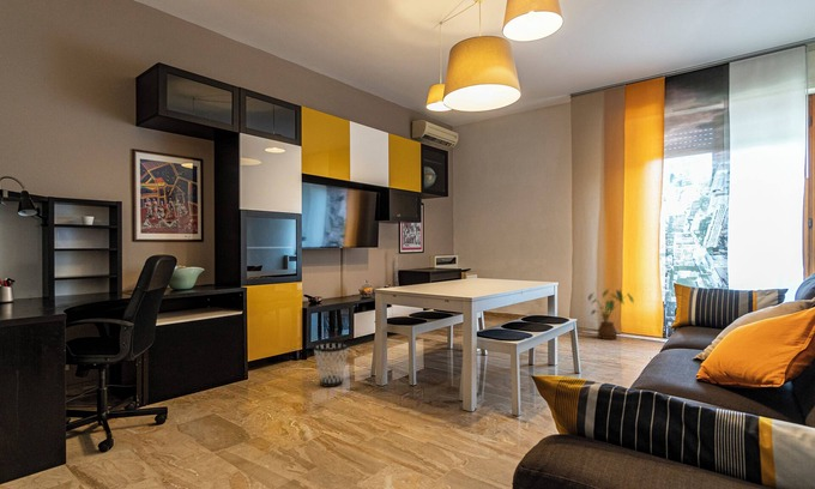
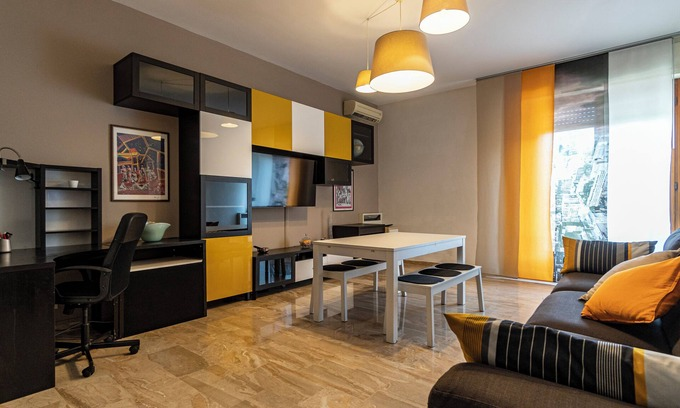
- wastebasket (332, 363)
- house plant (609, 314)
